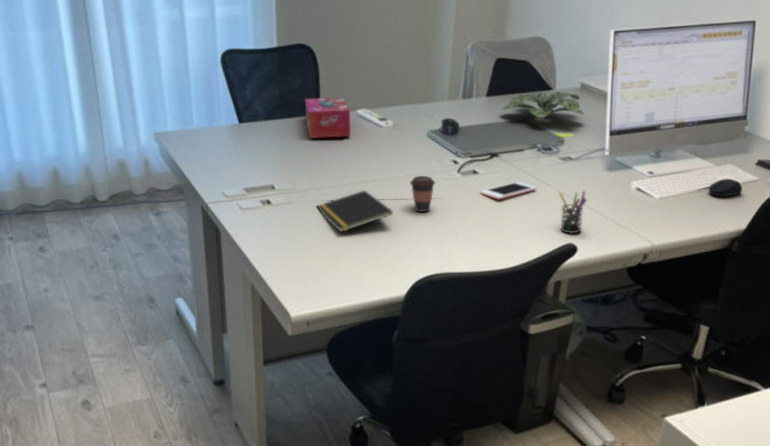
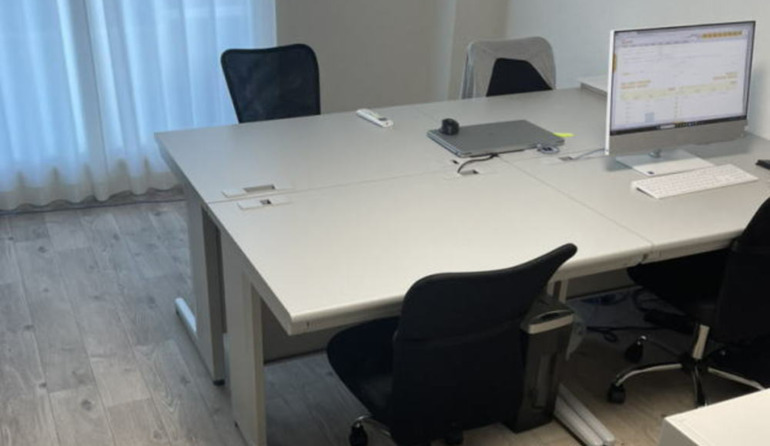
- notepad (353, 210)
- computer mouse (725, 186)
- plant (542, 107)
- tissue box (327, 116)
- coffee cup (422, 194)
- pen holder (573, 209)
- cell phone (508, 190)
